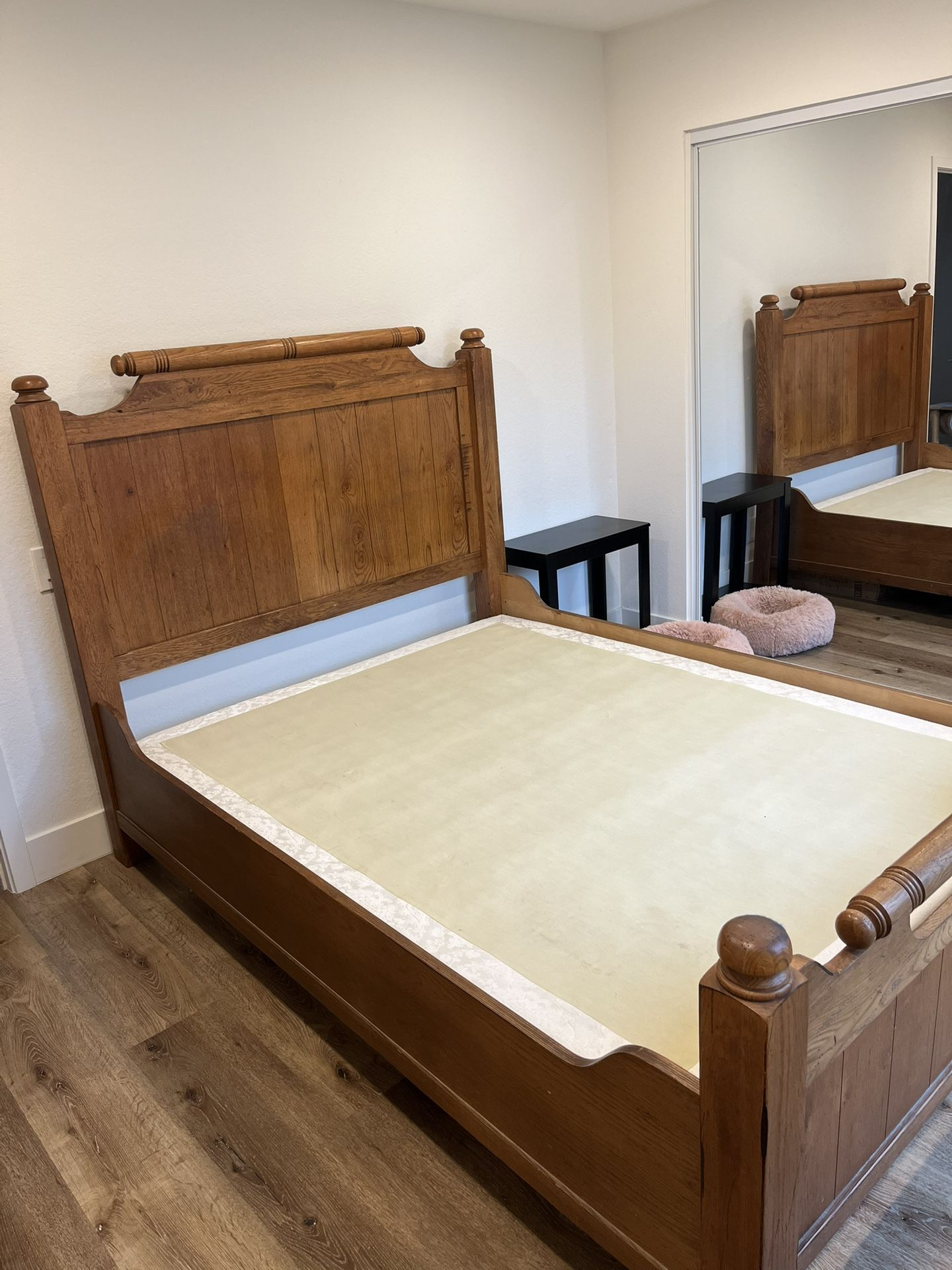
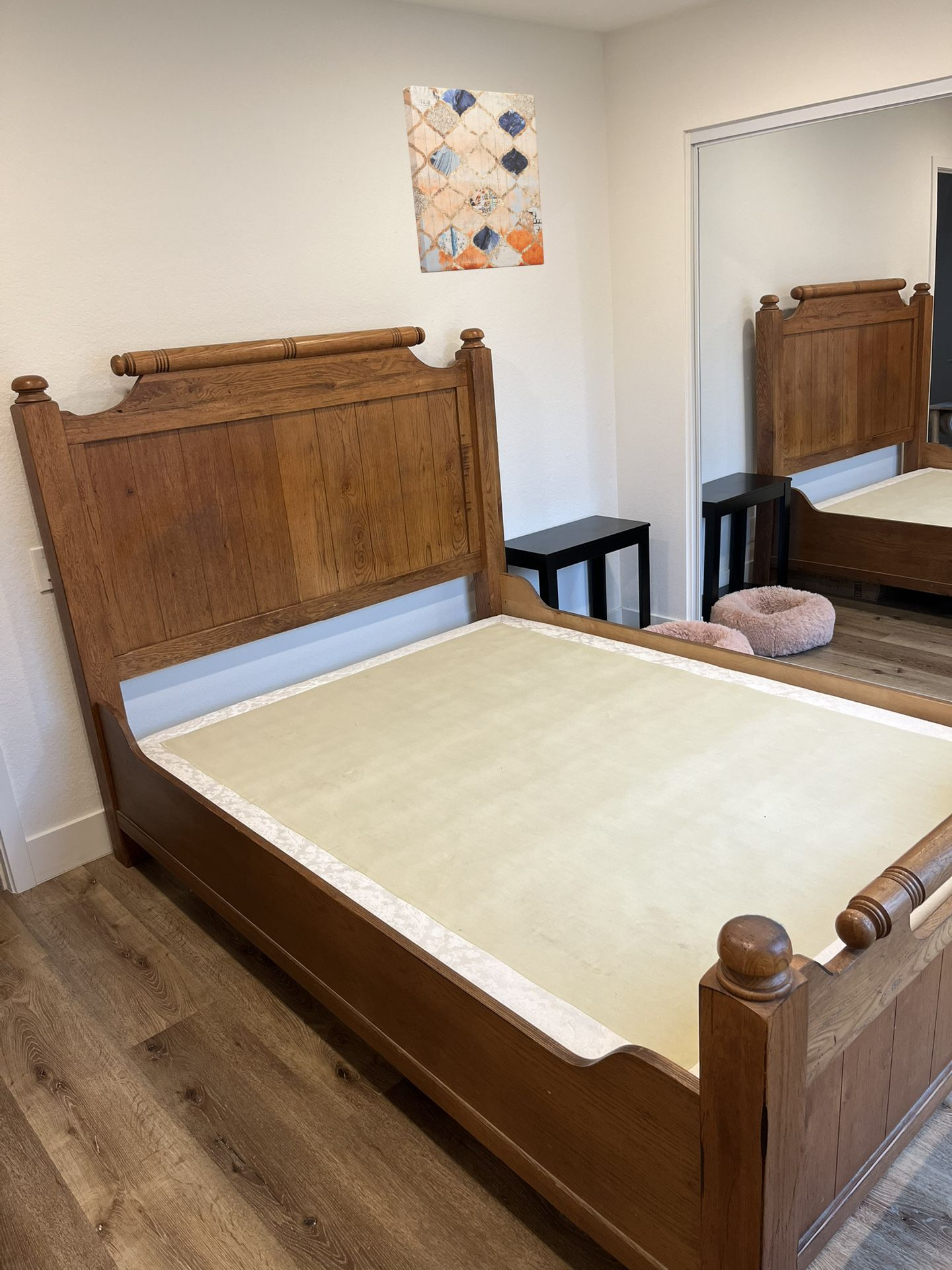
+ wall art (478, 183)
